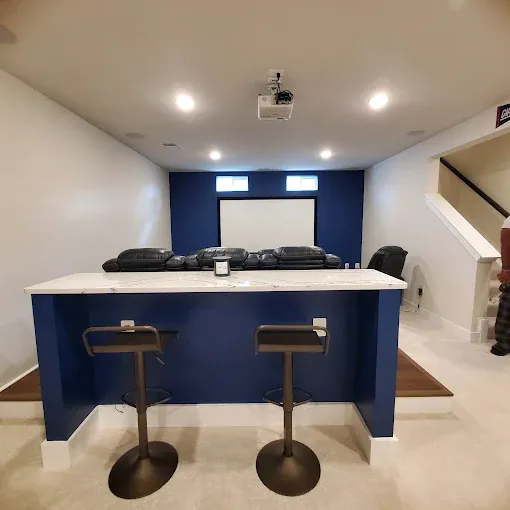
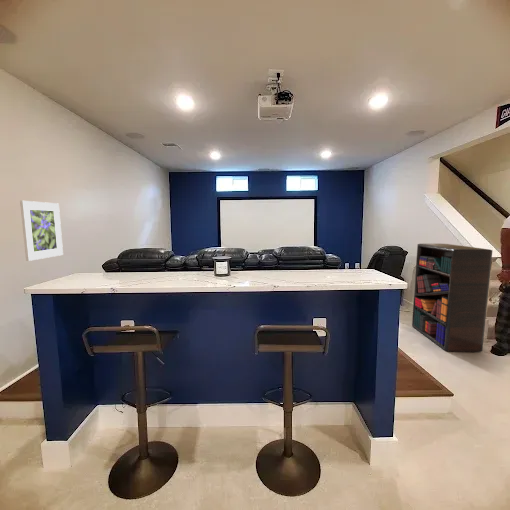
+ bookshelf (447, 292)
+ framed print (43, 230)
